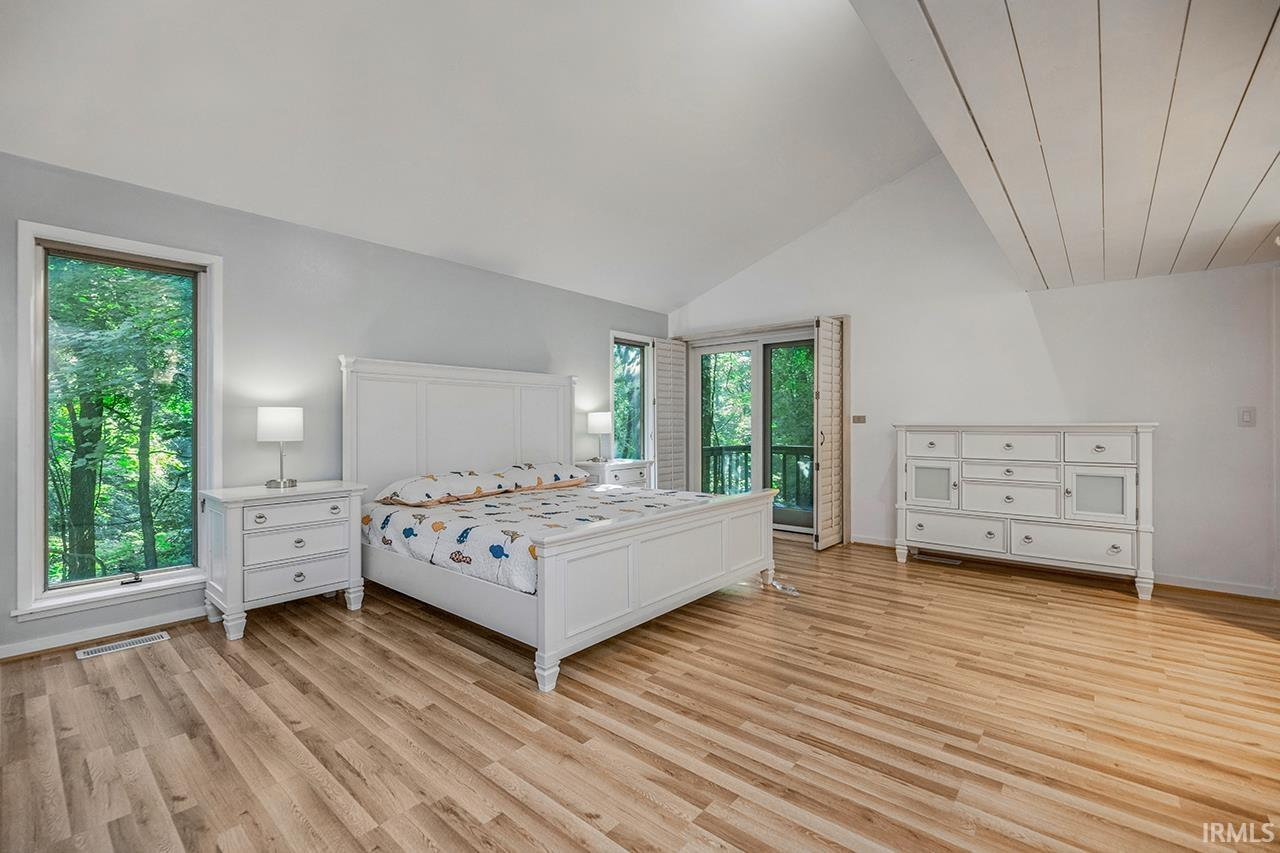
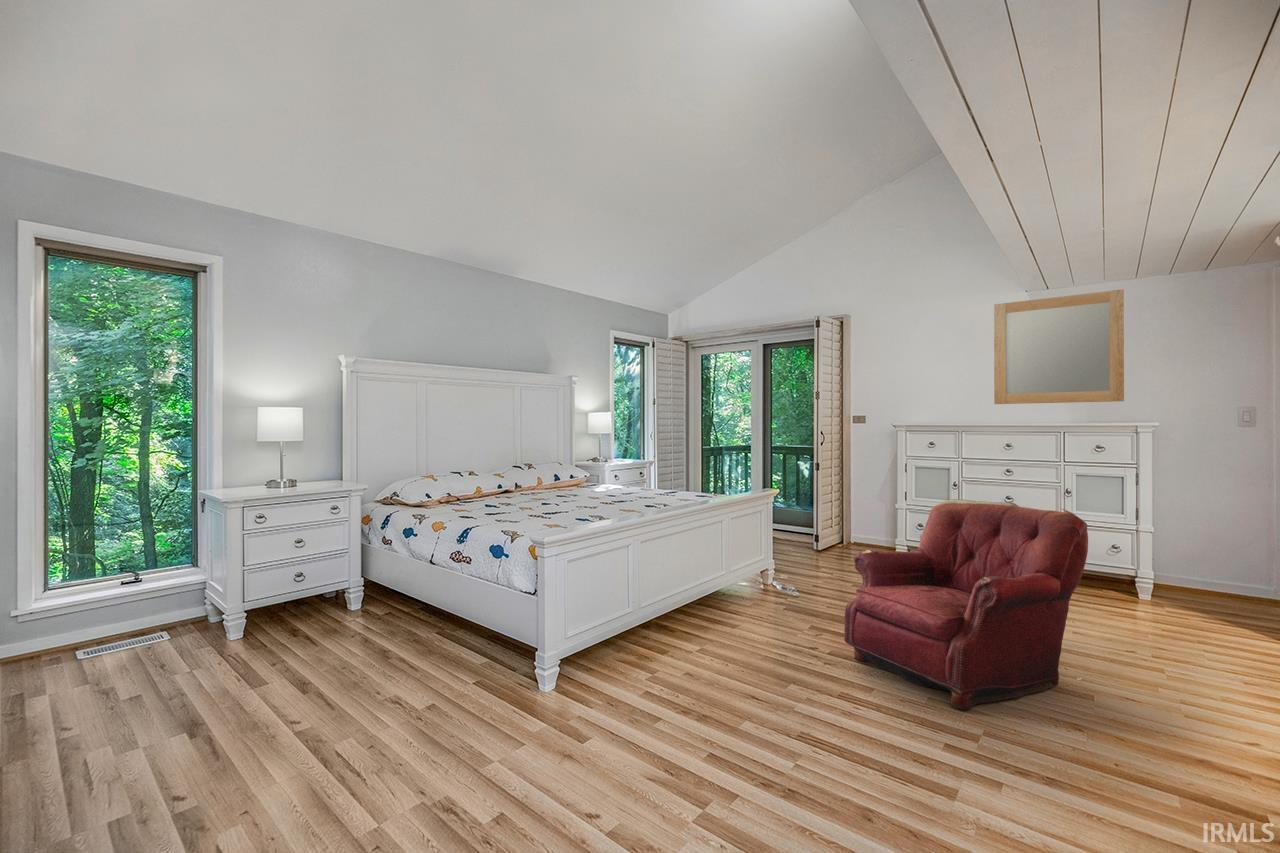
+ armchair (959, 584)
+ home mirror (1055, 350)
